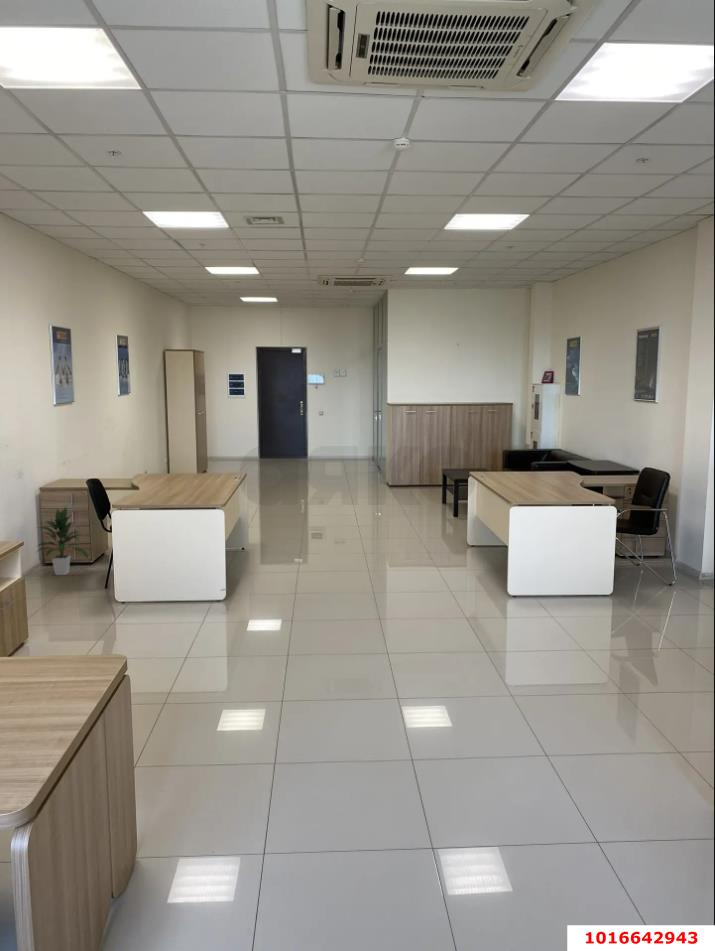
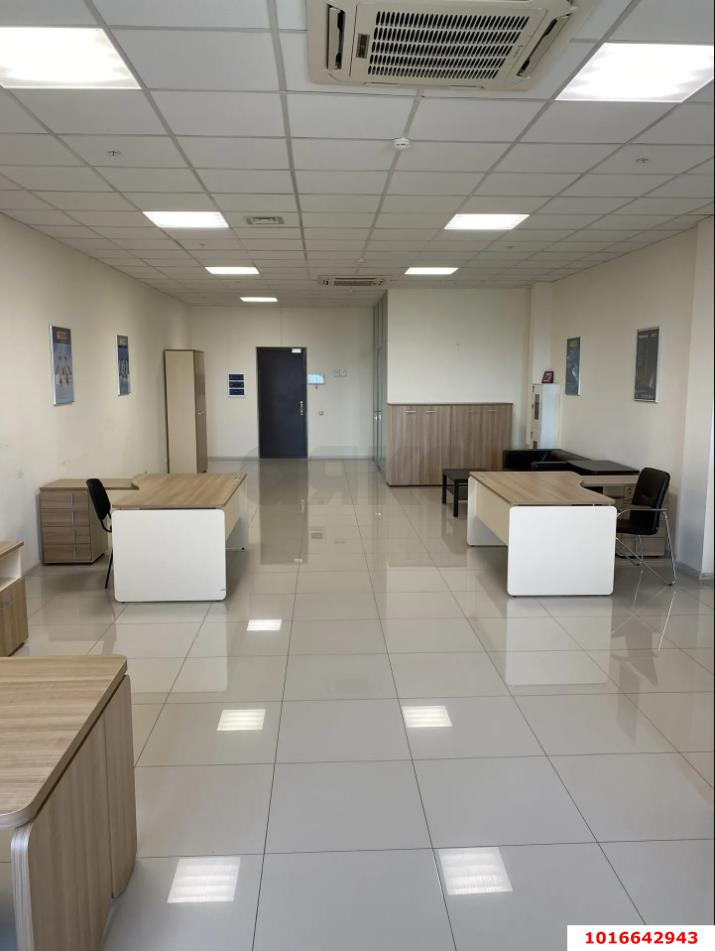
- indoor plant (62, 541)
